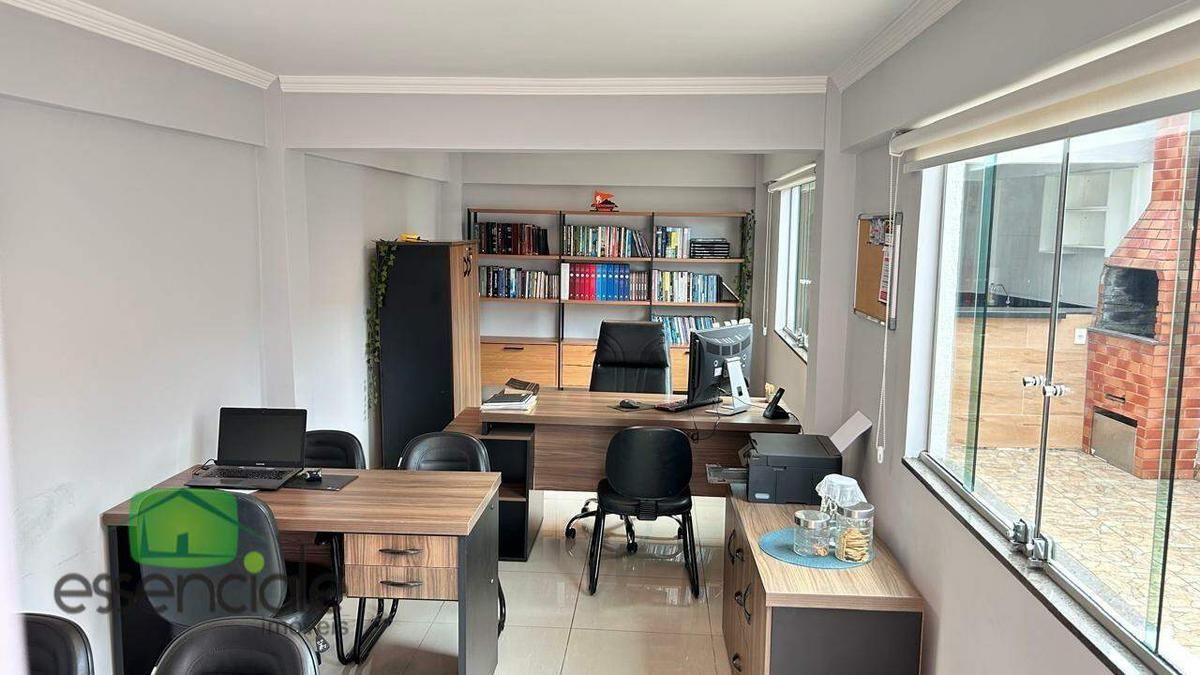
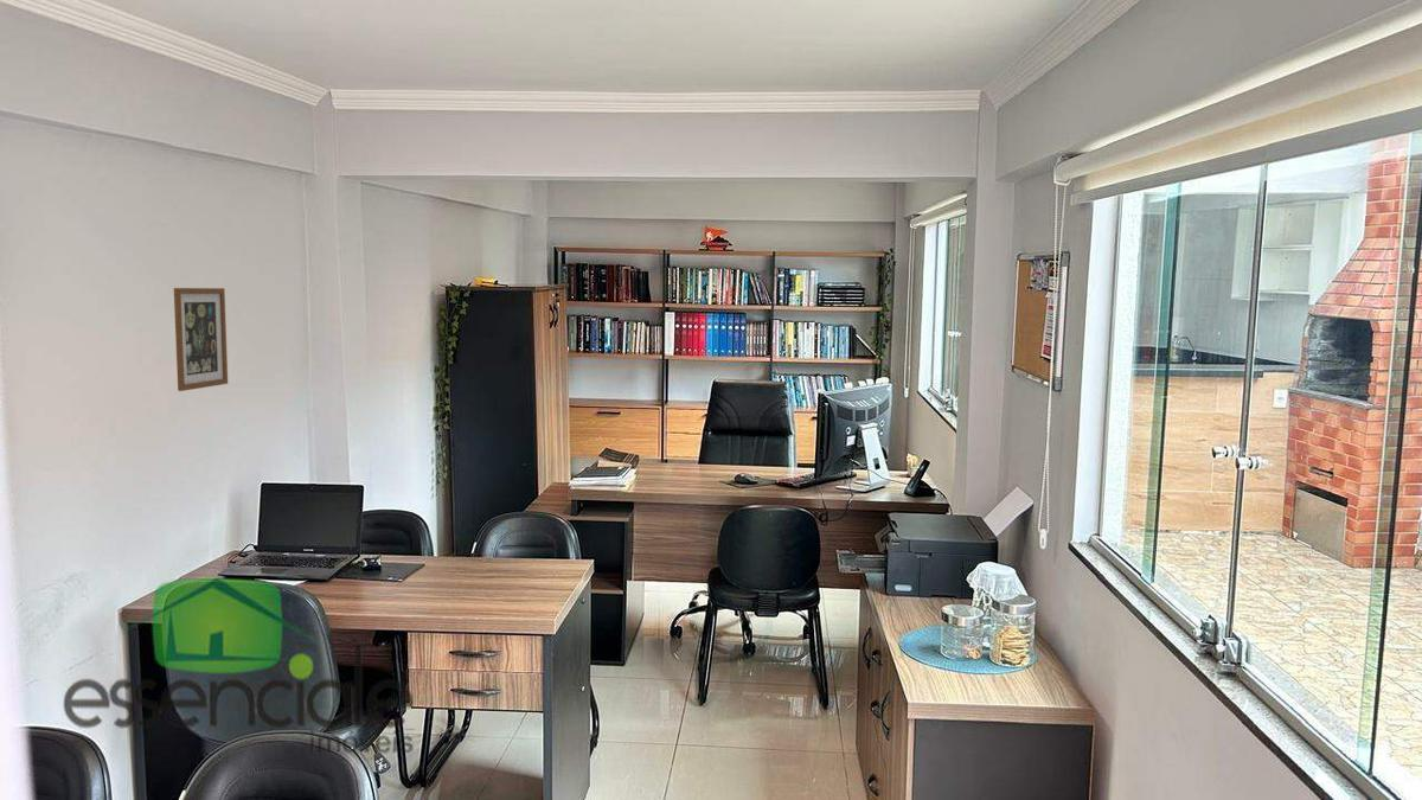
+ wall art (201, 338)
